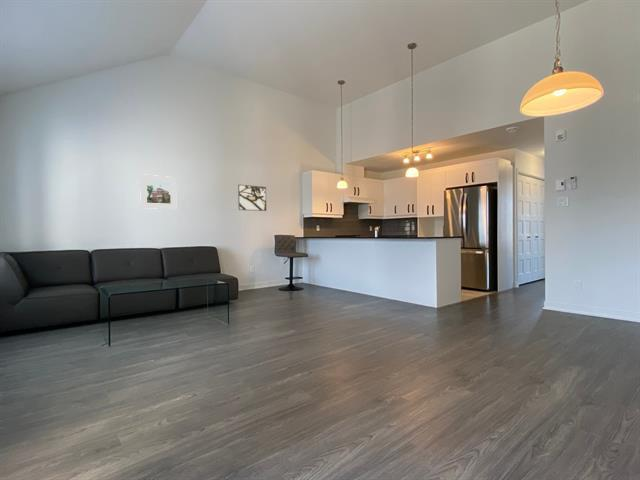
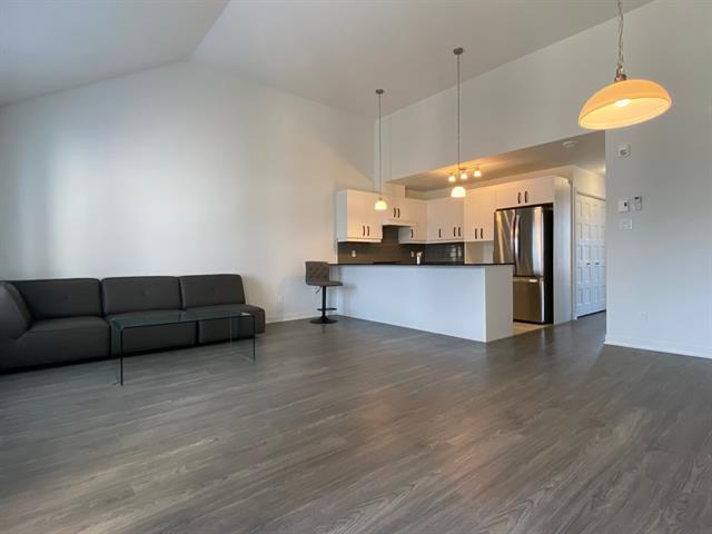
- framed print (158, 192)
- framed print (252, 198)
